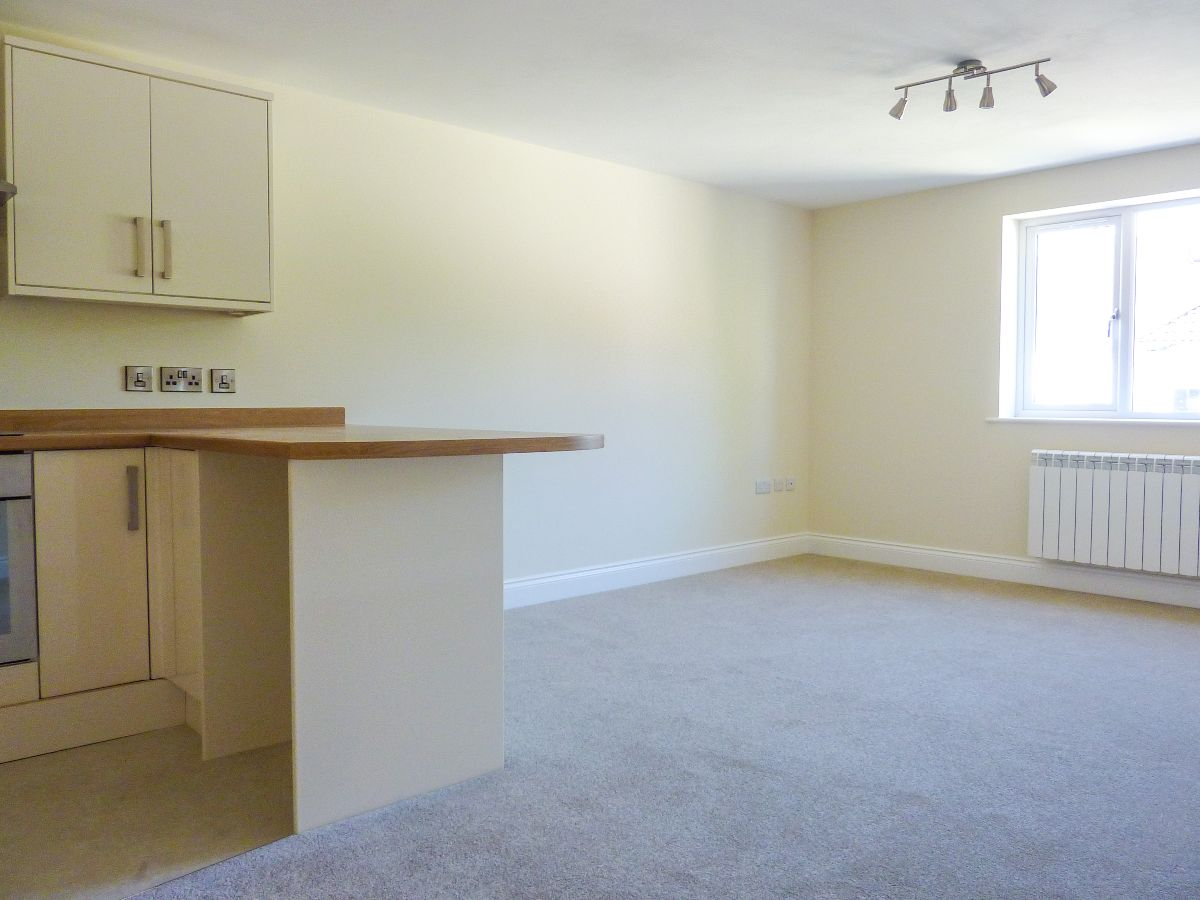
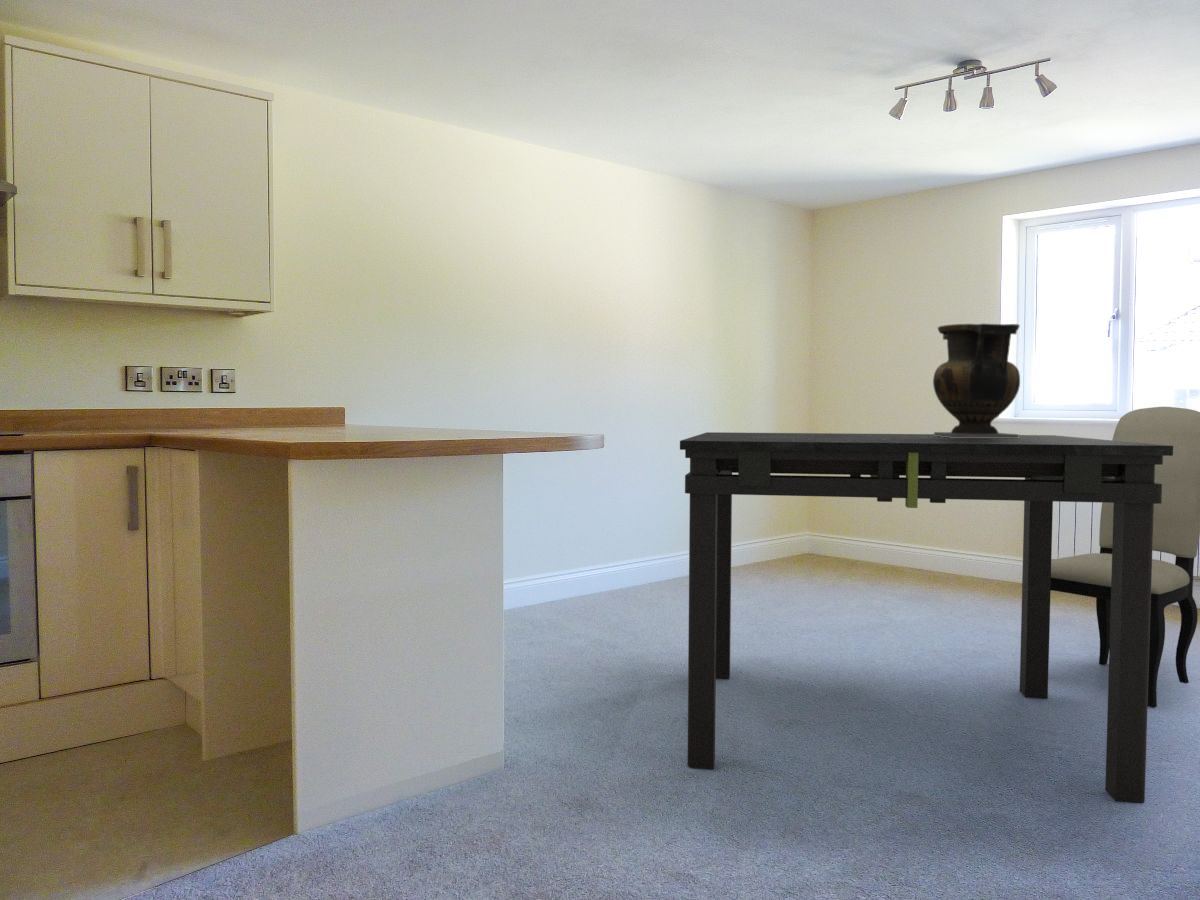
+ dining table (907, 507)
+ dining chair (1112, 542)
+ vase (975, 381)
